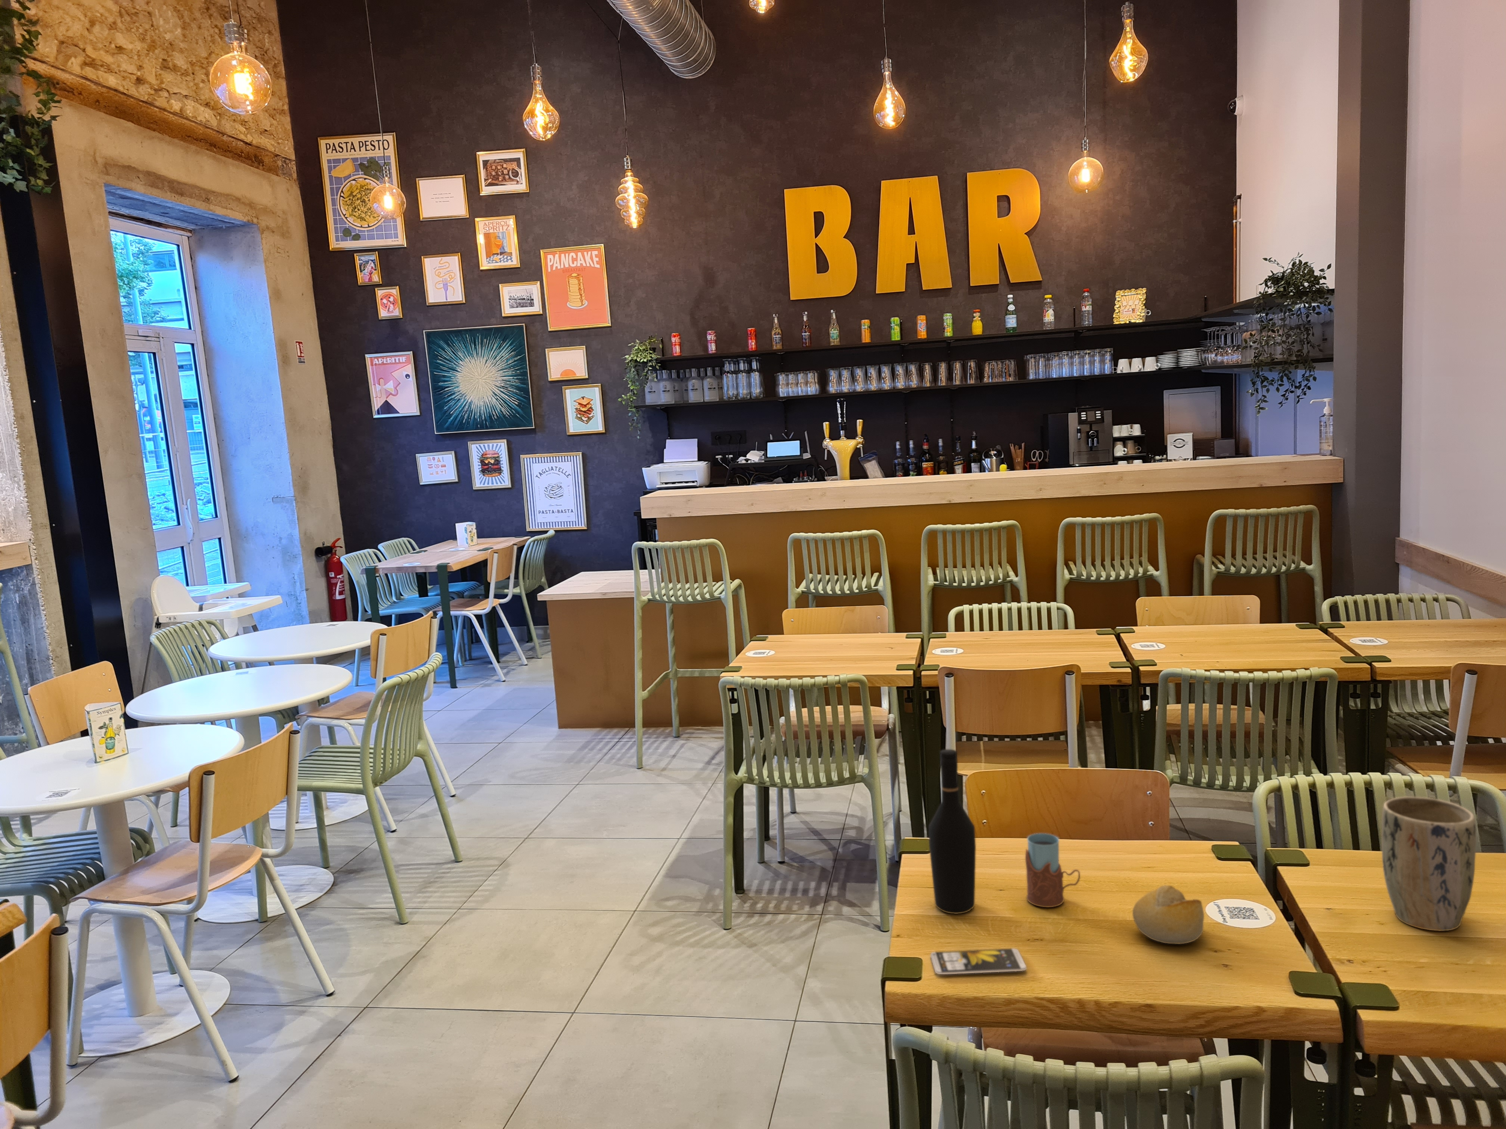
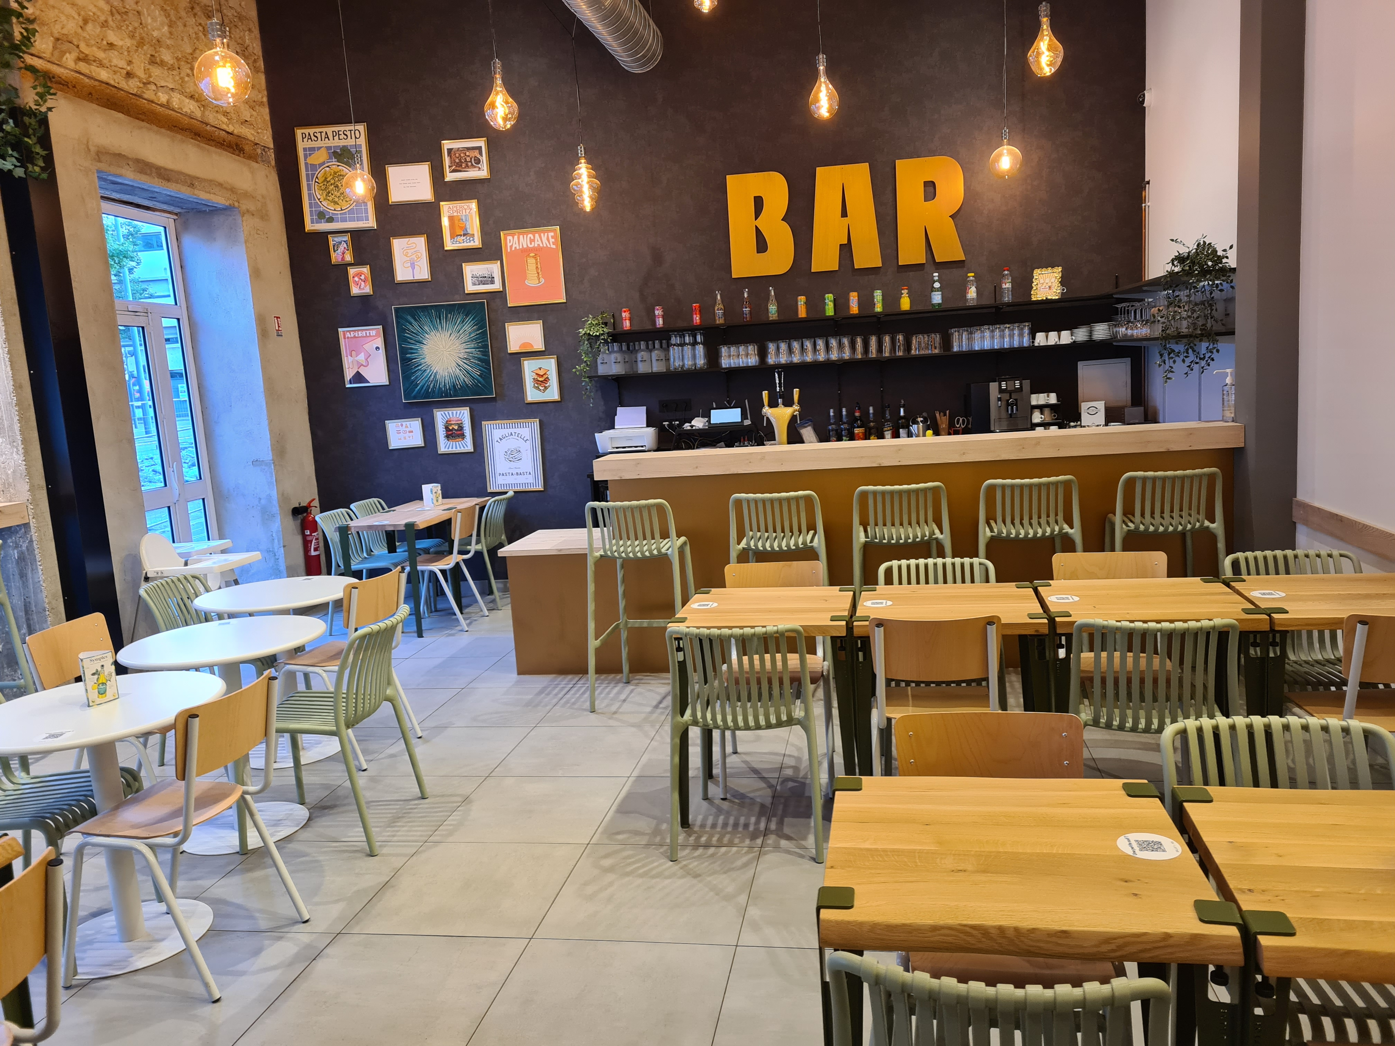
- smartphone (977, 961)
- wine bottle (951, 829)
- bread roll (1170, 913)
- drinking glass (1053, 869)
- plant pot (1427, 865)
